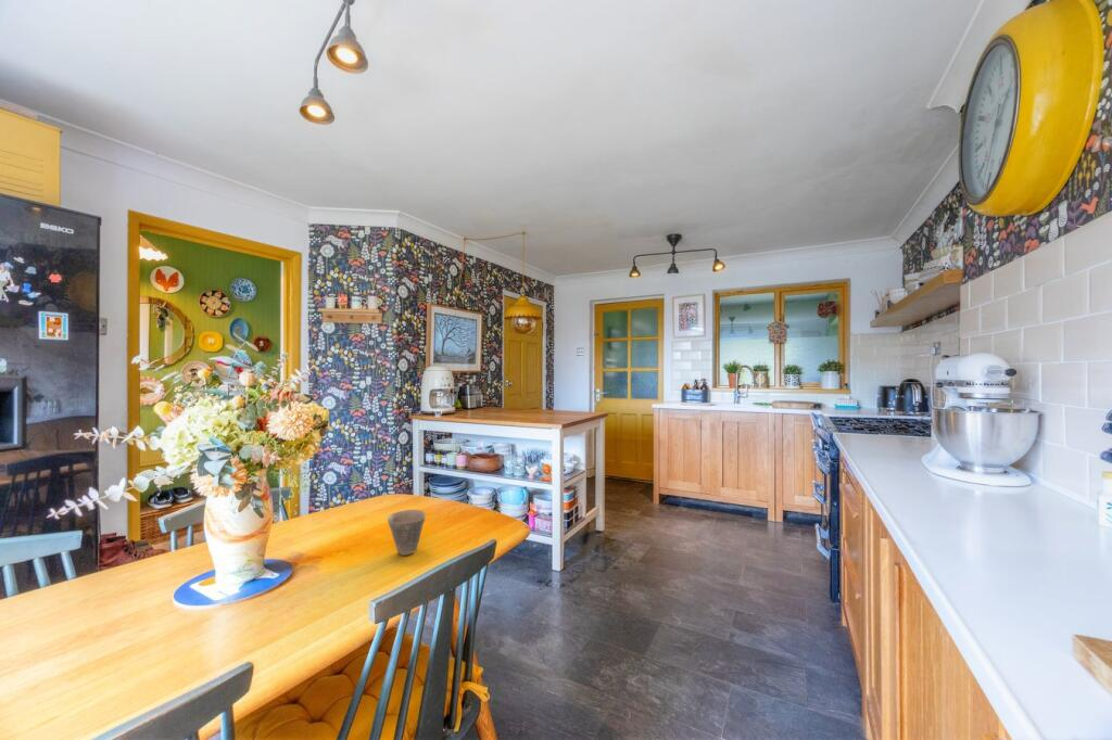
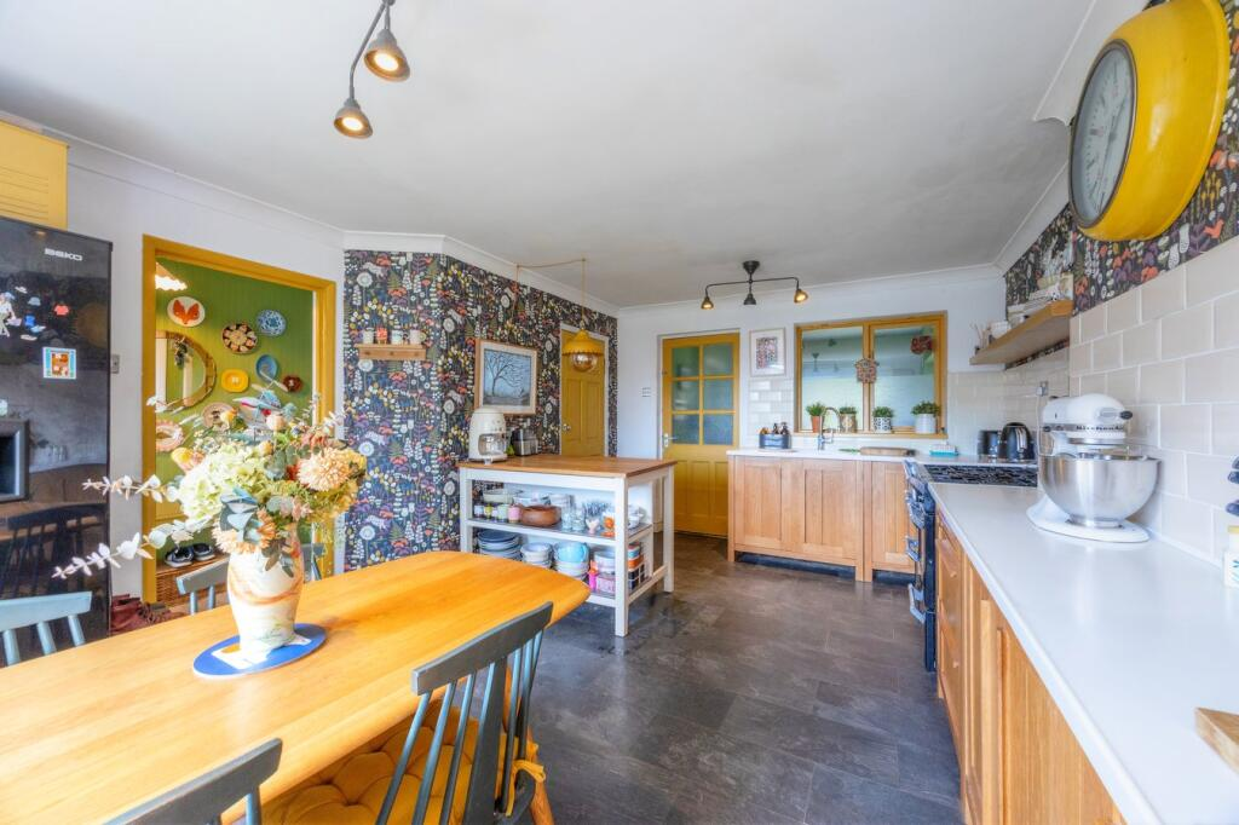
- cup (406, 534)
